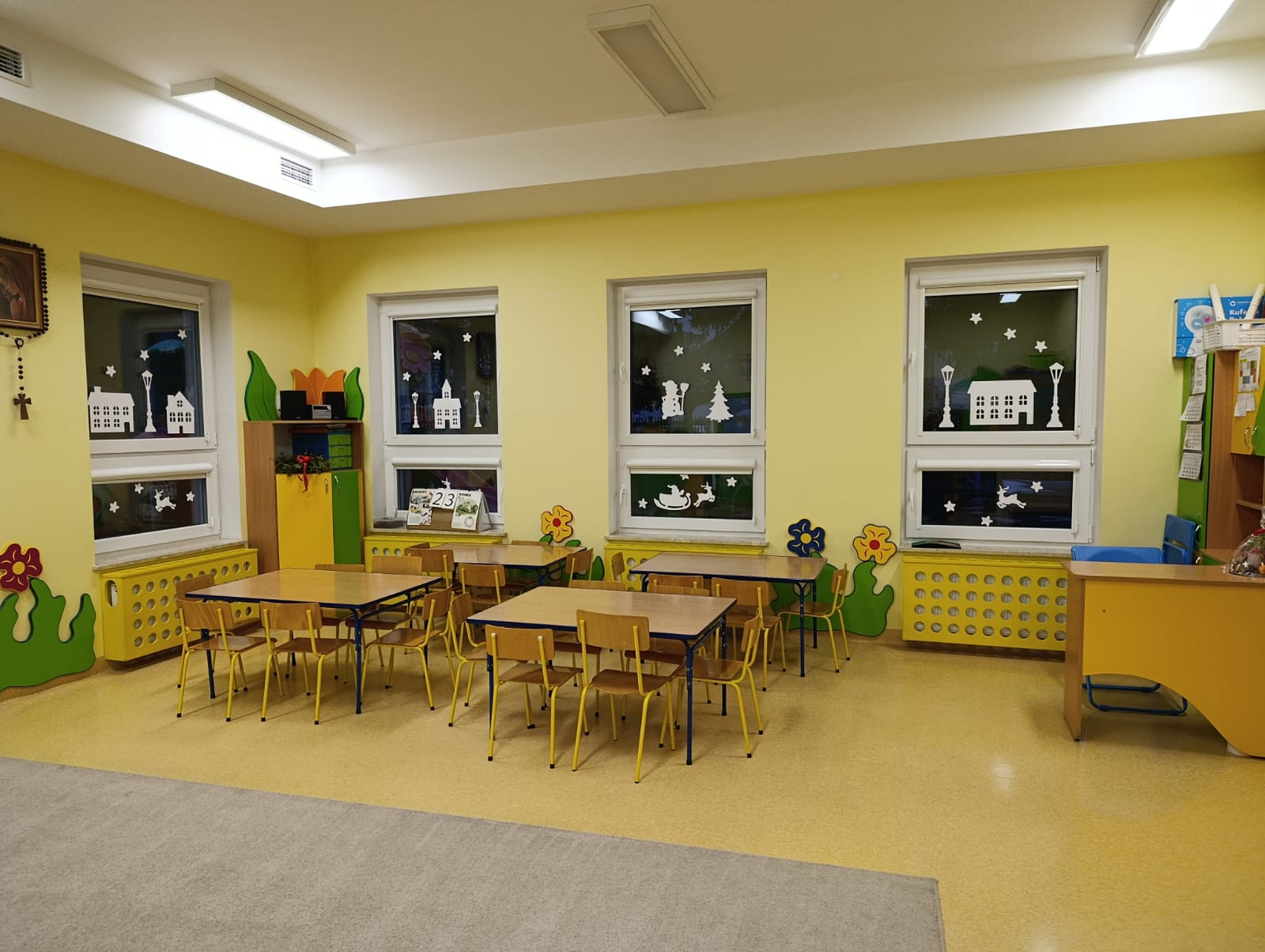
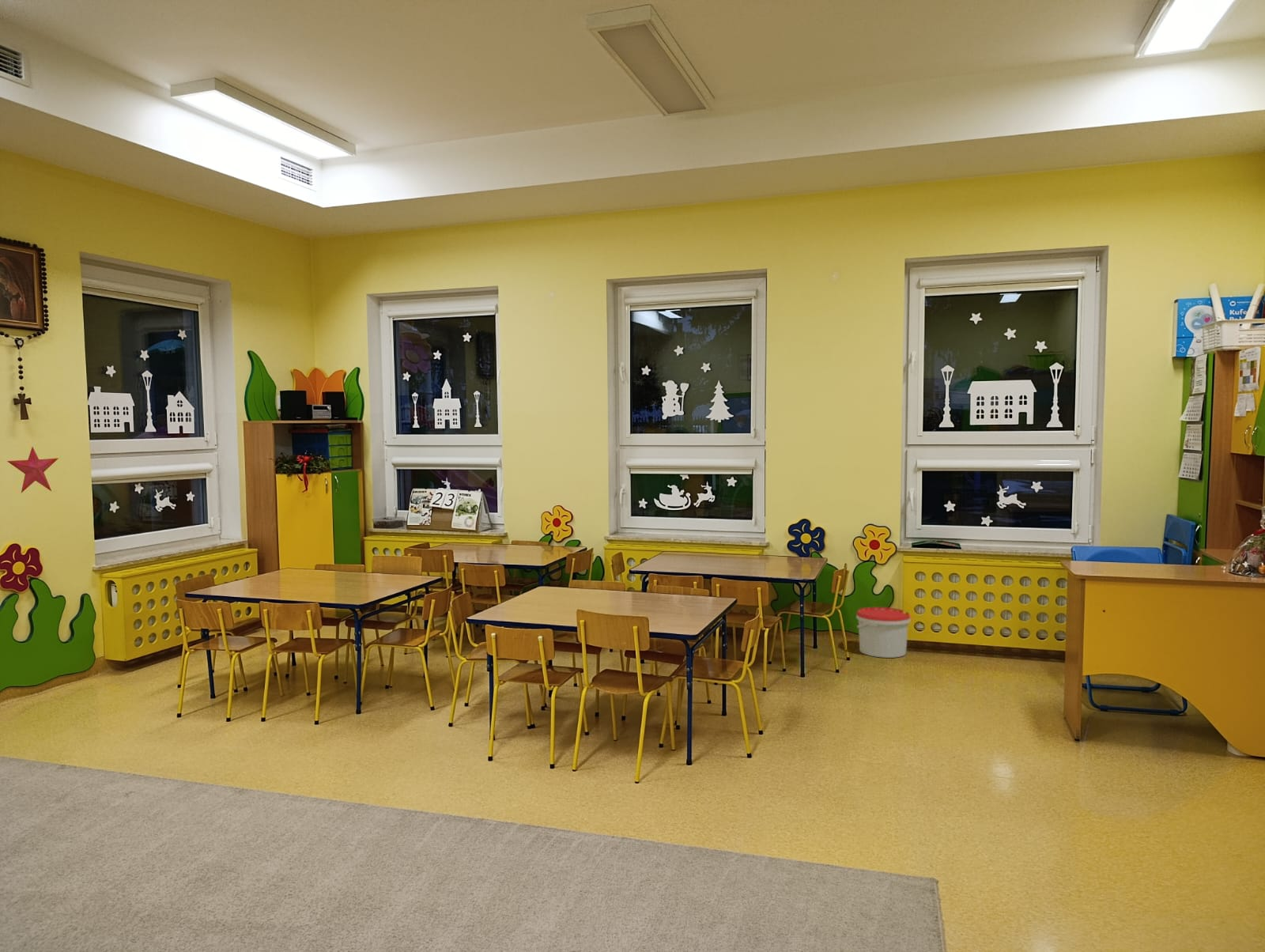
+ bucket (882, 632)
+ decorative star (34, 469)
